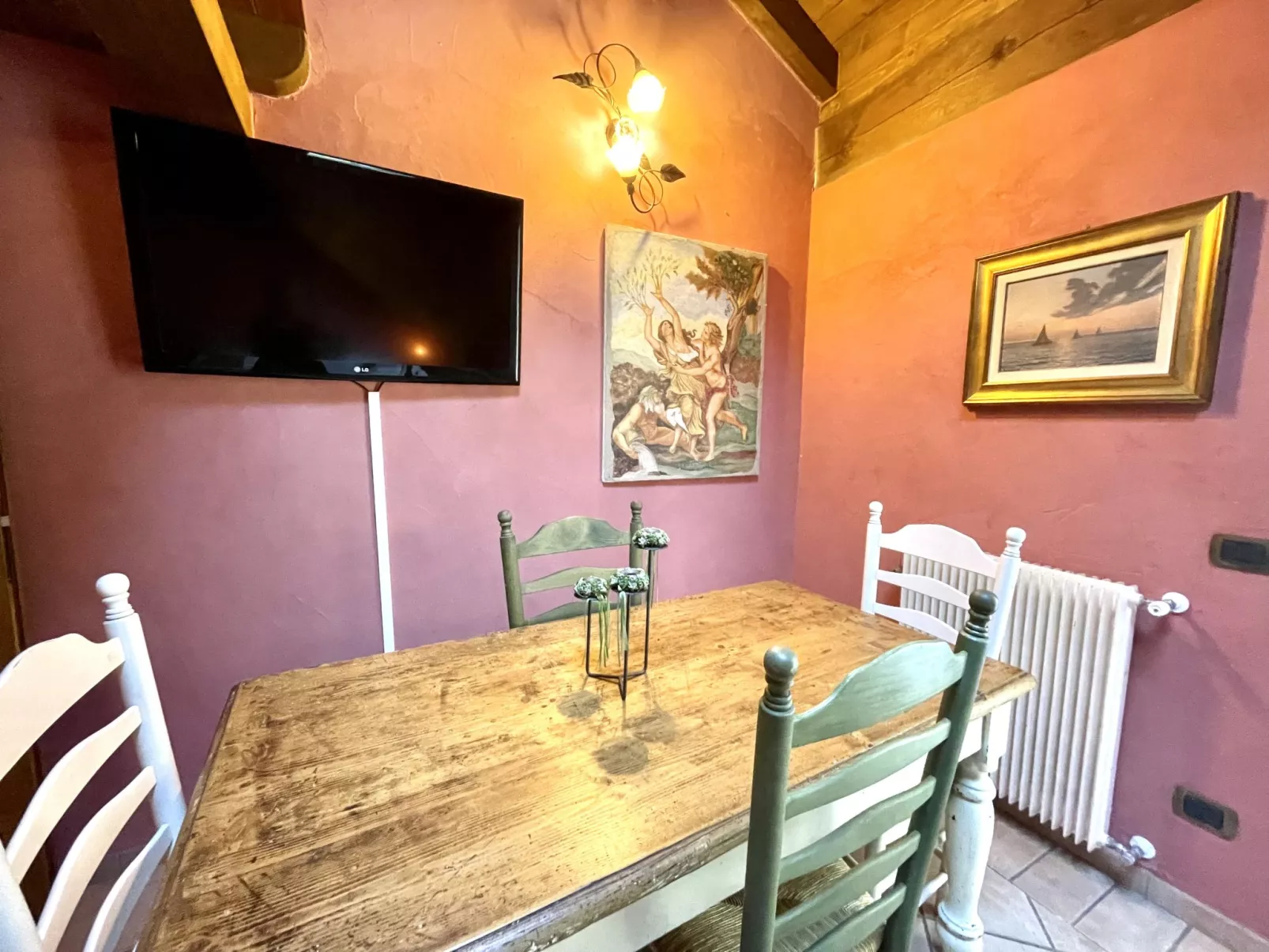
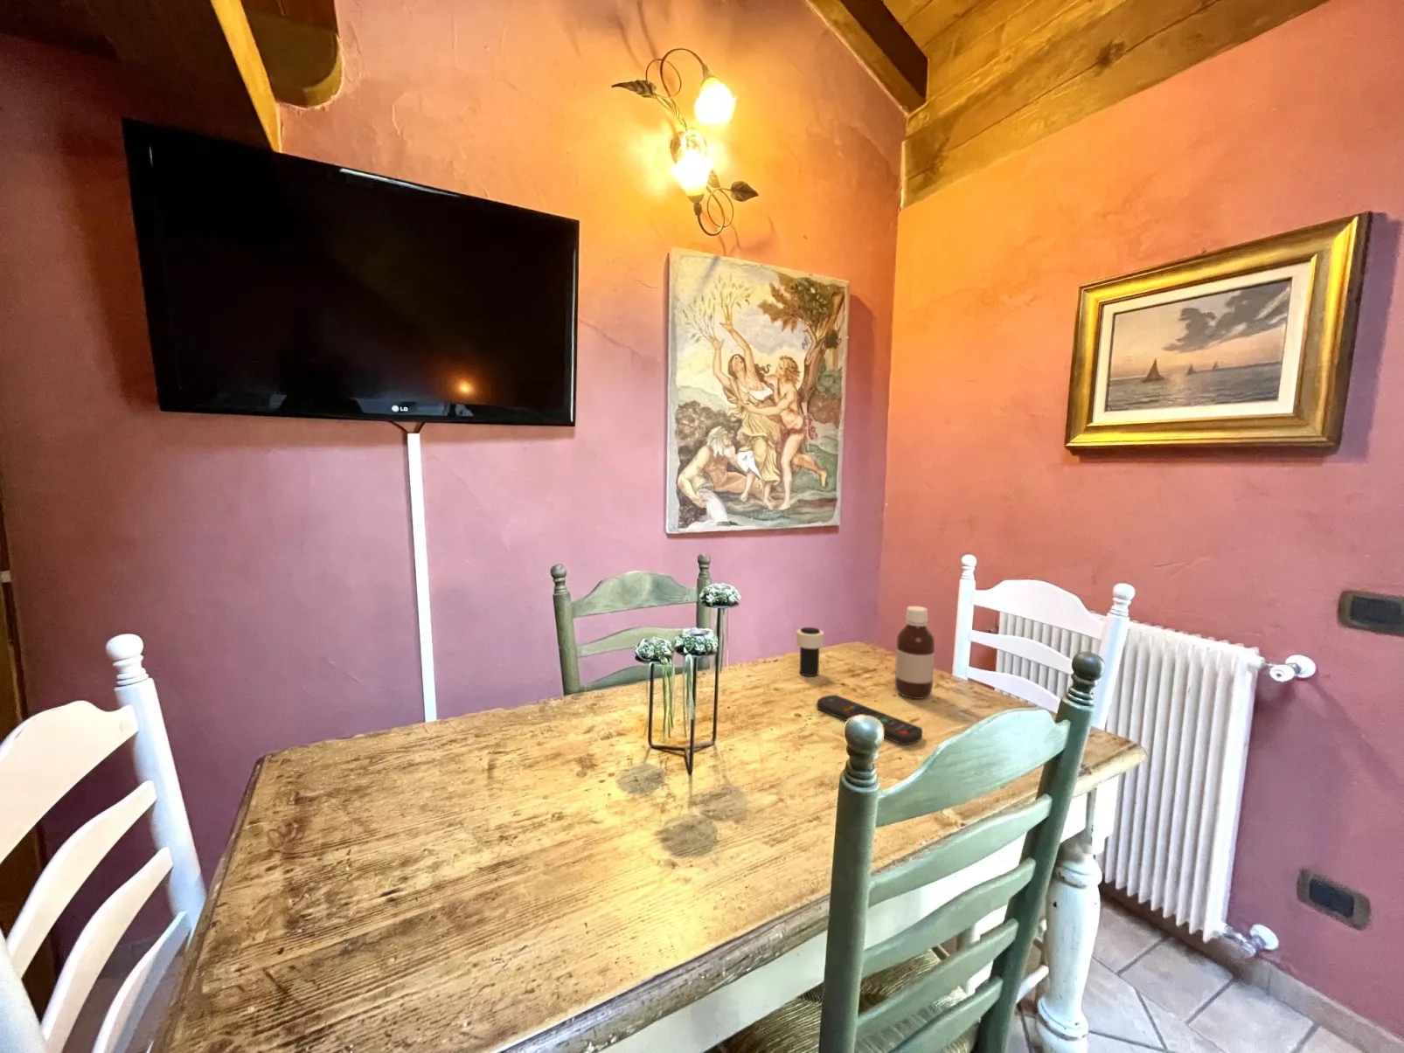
+ cup (810, 651)
+ remote control (866, 715)
+ bottle (915, 651)
